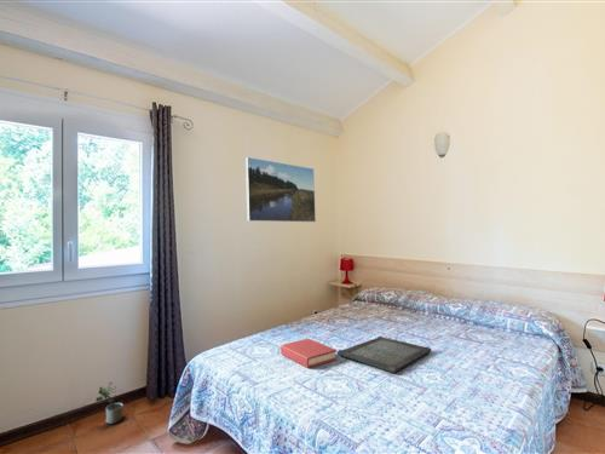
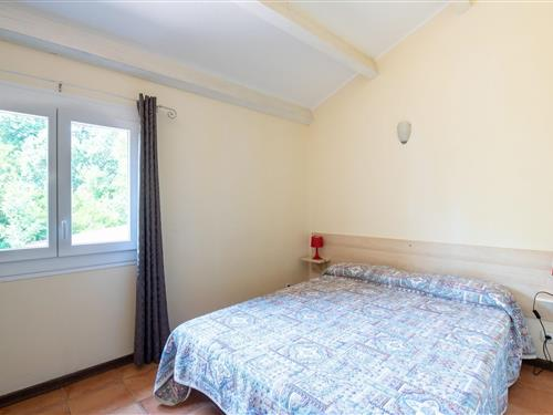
- potted plant (110, 402)
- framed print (283, 192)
- serving tray (385, 351)
- hardback book (307, 351)
